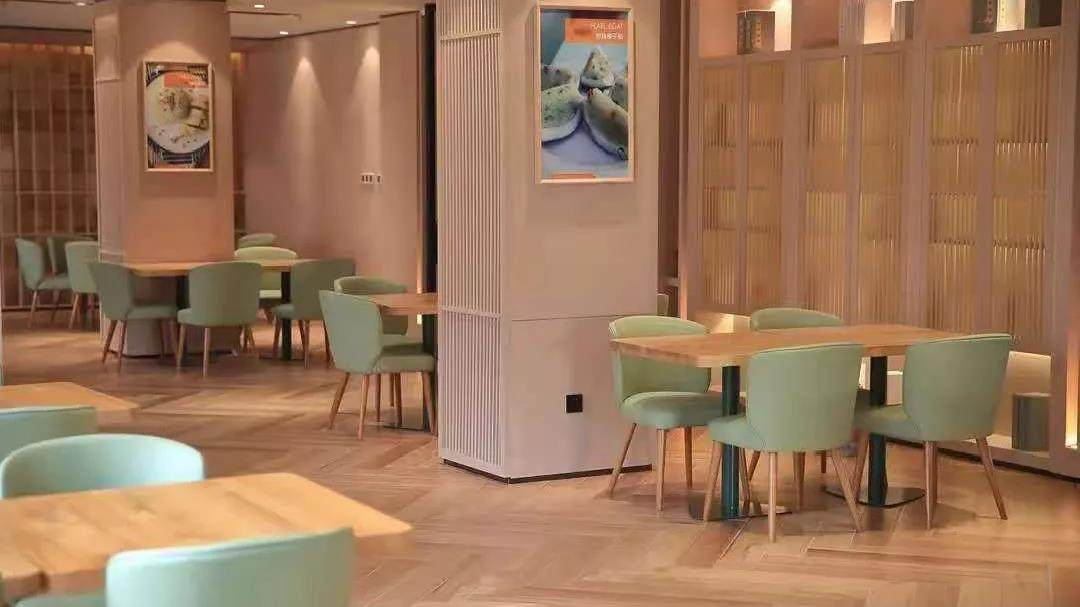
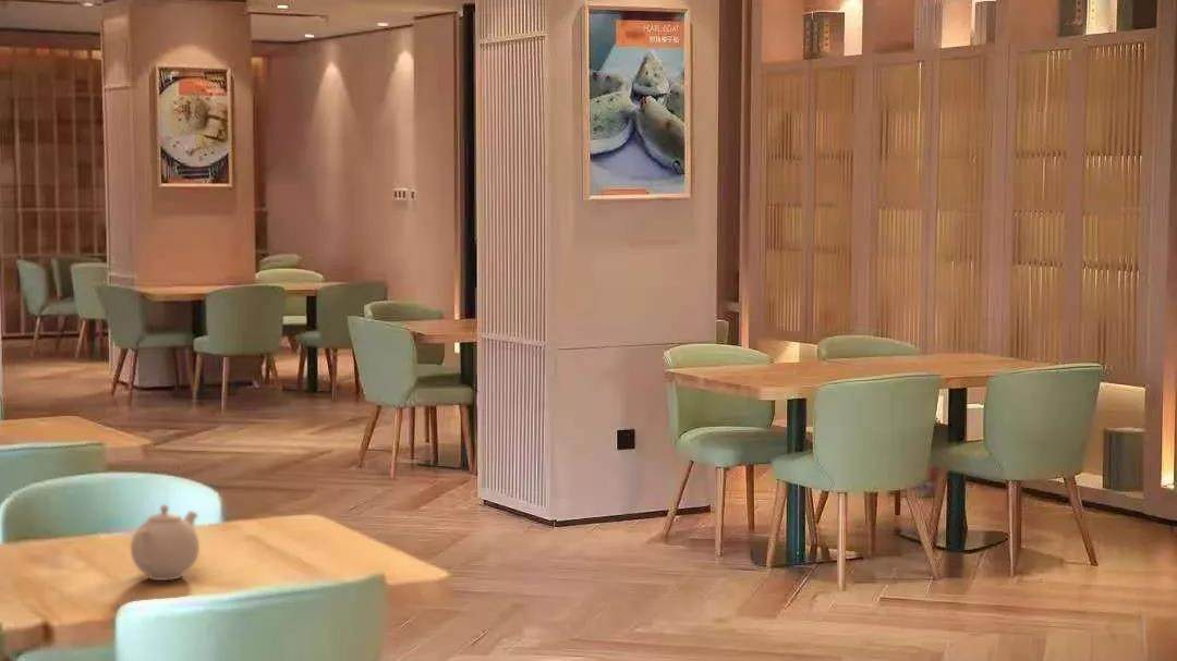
+ teapot (165, 540)
